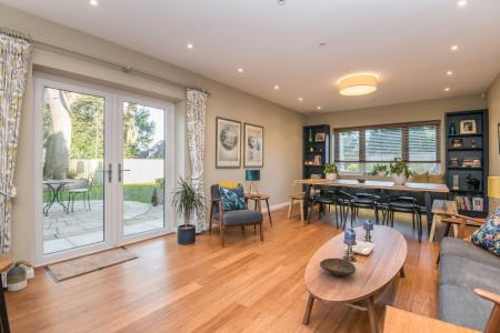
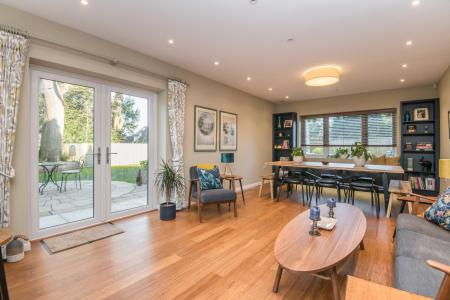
- decorative bowl (337, 268)
